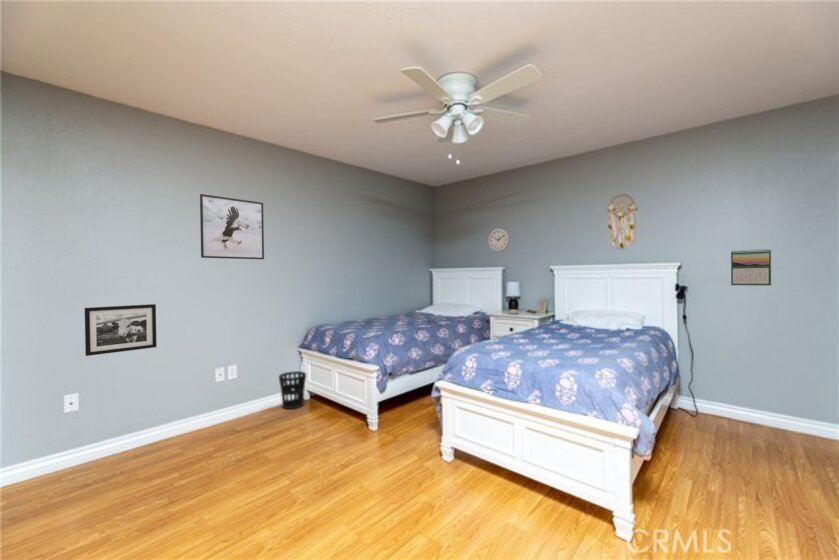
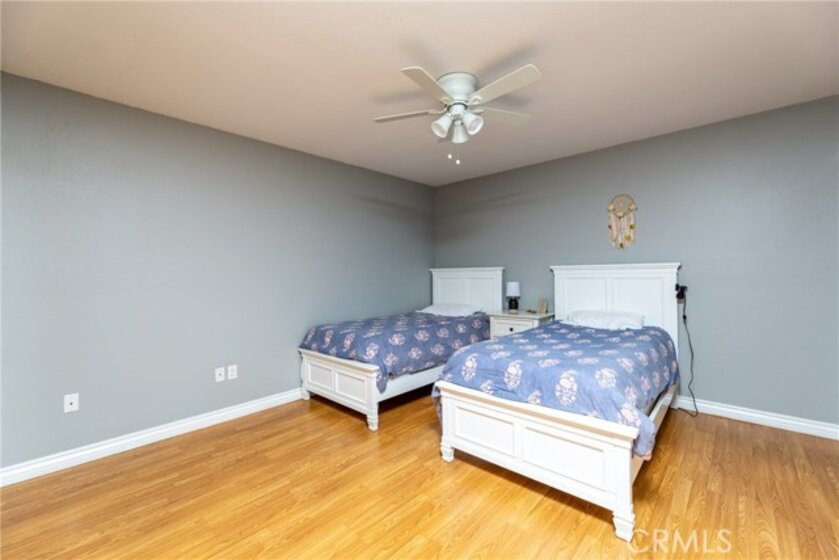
- picture frame (122, 328)
- wastebasket (292, 390)
- calendar (750, 267)
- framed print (233, 228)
- wall clock (498, 240)
